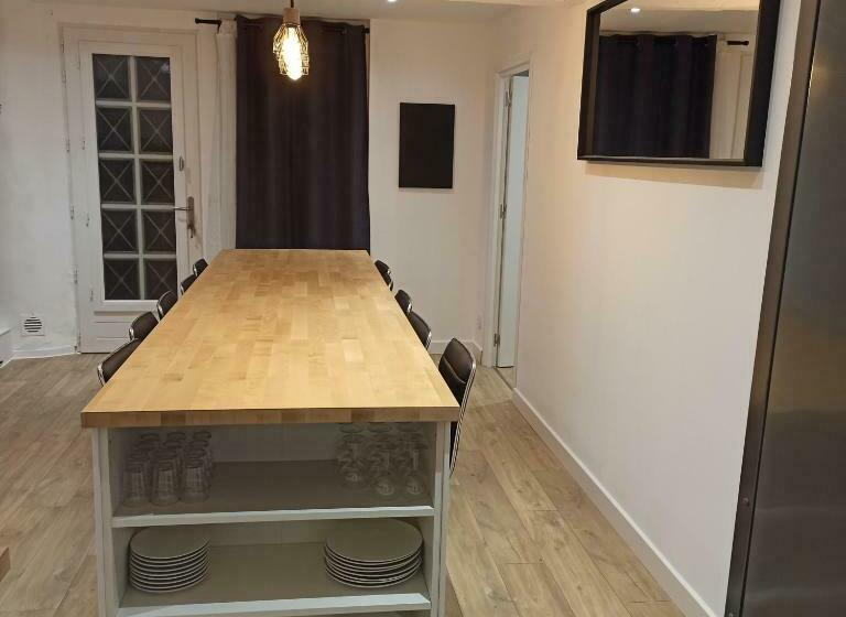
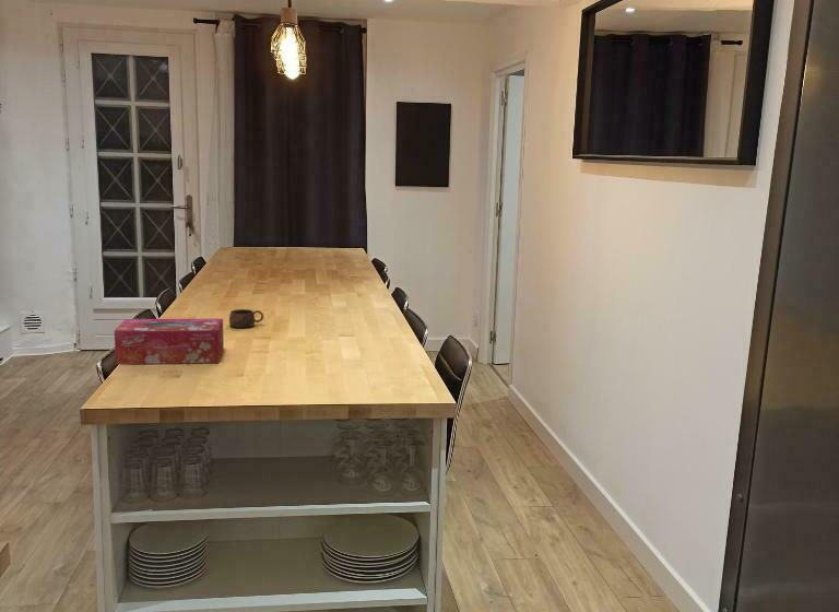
+ tissue box (170, 340)
+ cup (246, 318)
